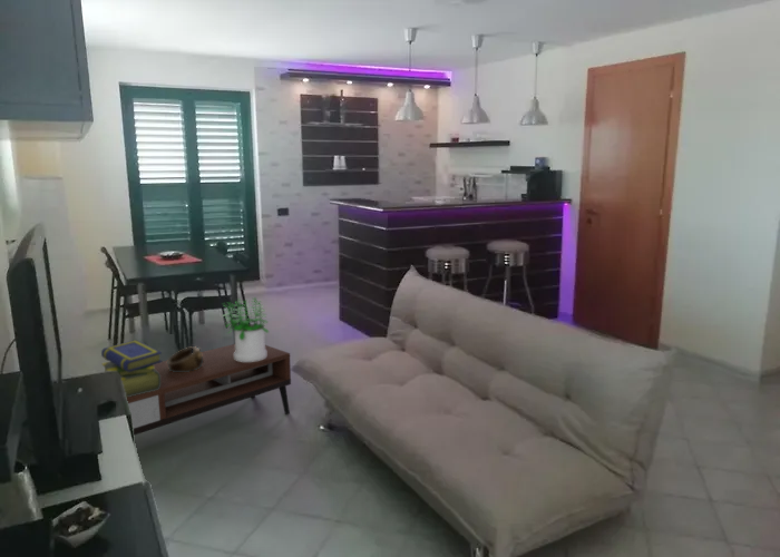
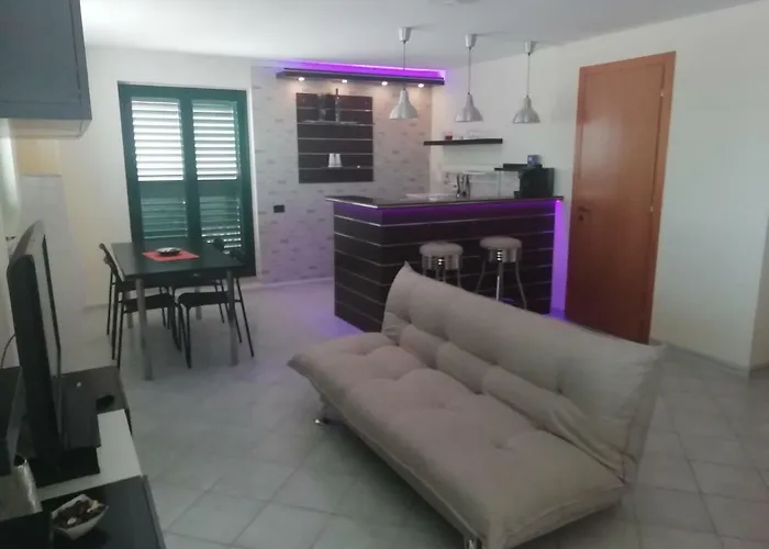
- stack of books (133, 367)
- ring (185, 358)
- coffee table (182, 402)
- potted plant (245, 328)
